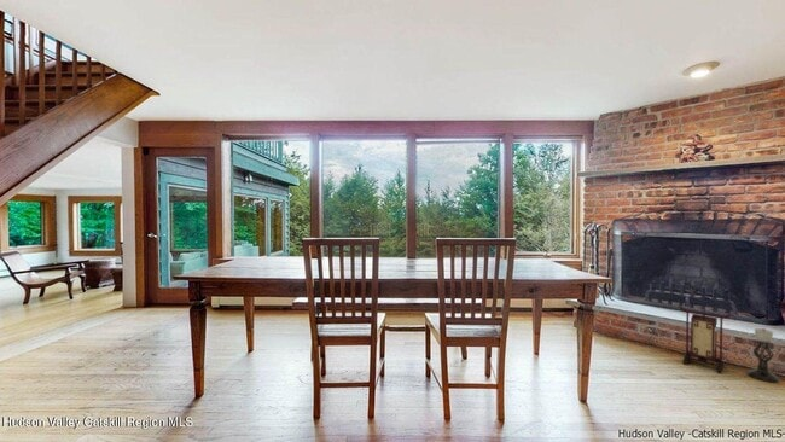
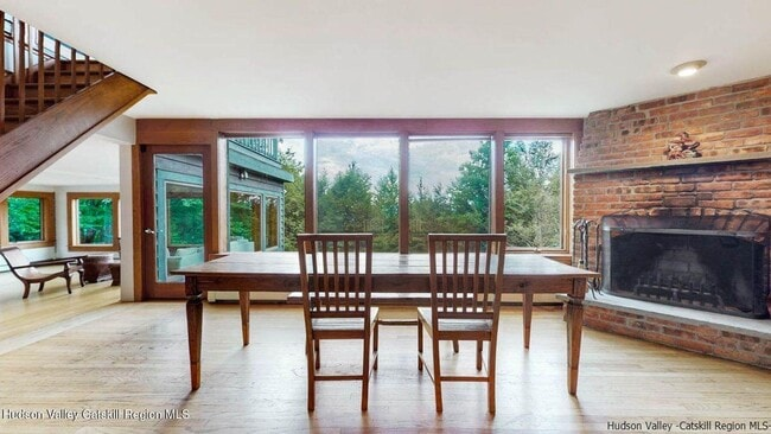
- lantern (703, 336)
- candle holder (762, 353)
